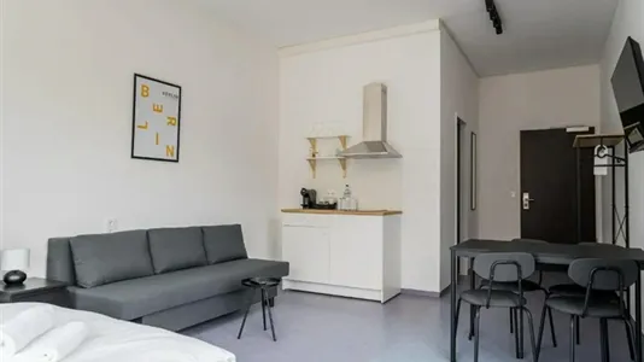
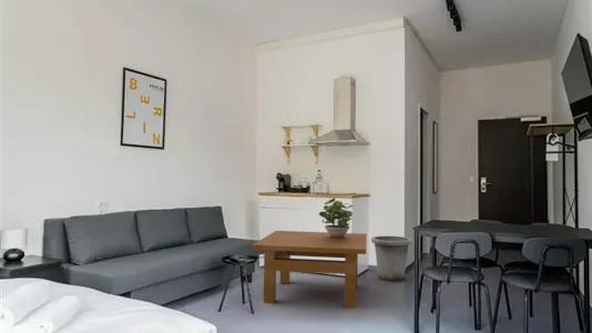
+ potted plant (336, 216)
+ table (314, 265)
+ trash can (390, 258)
